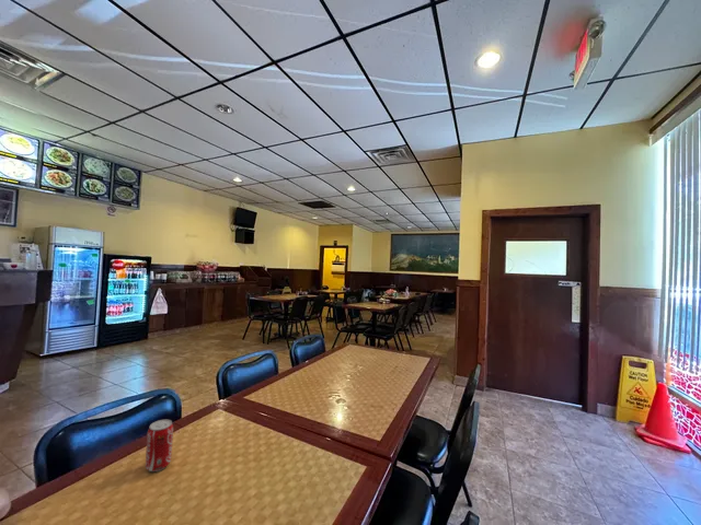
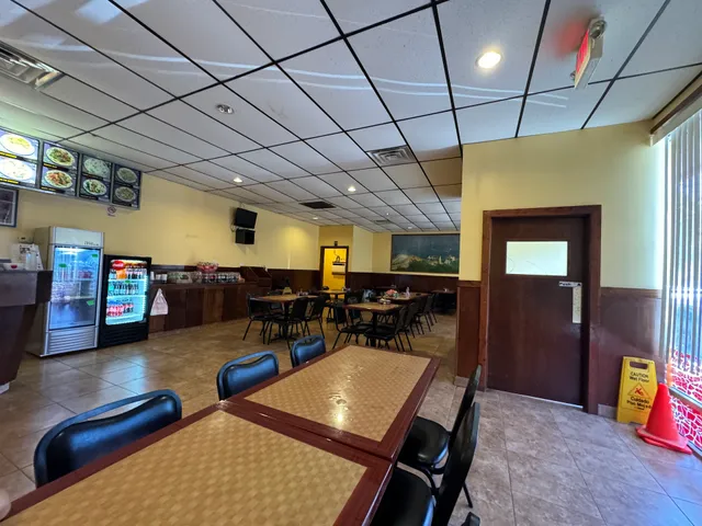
- beverage can (159, 444)
